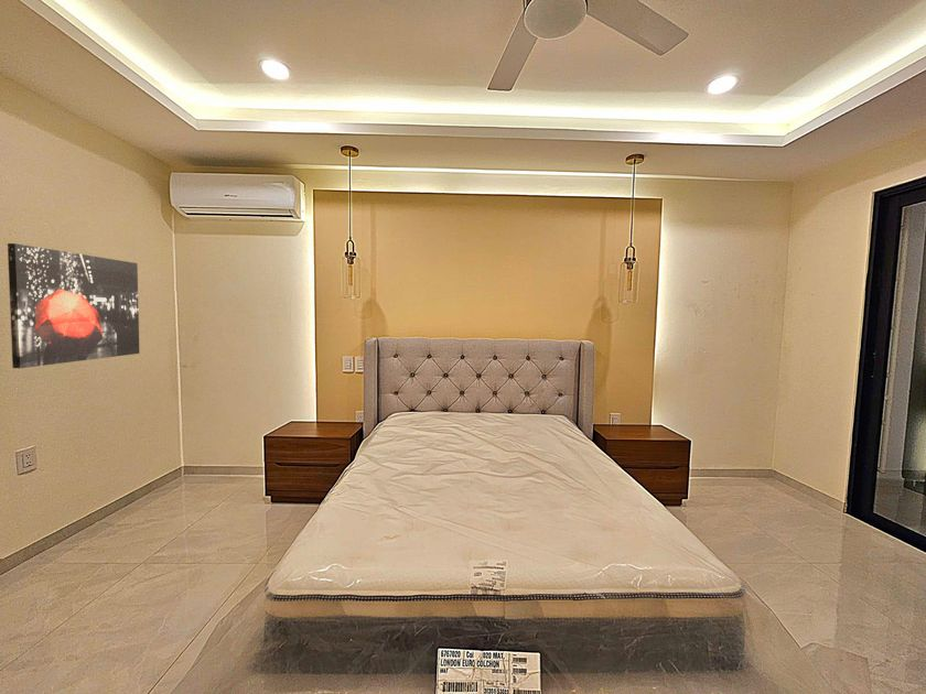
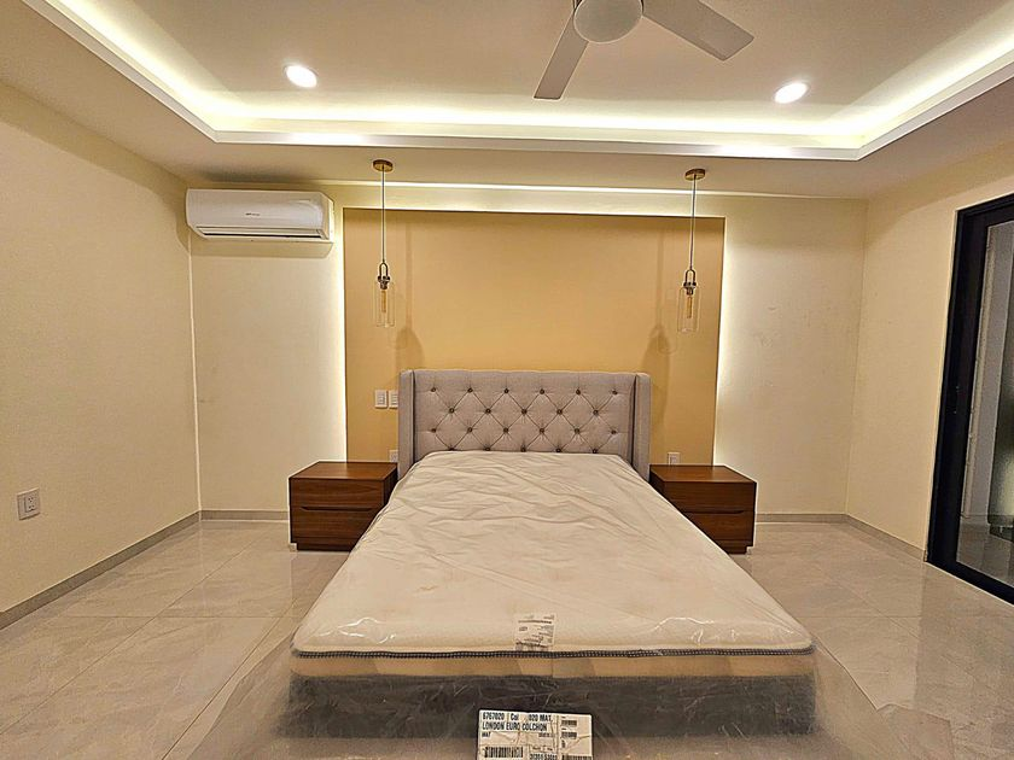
- wall art (84, 307)
